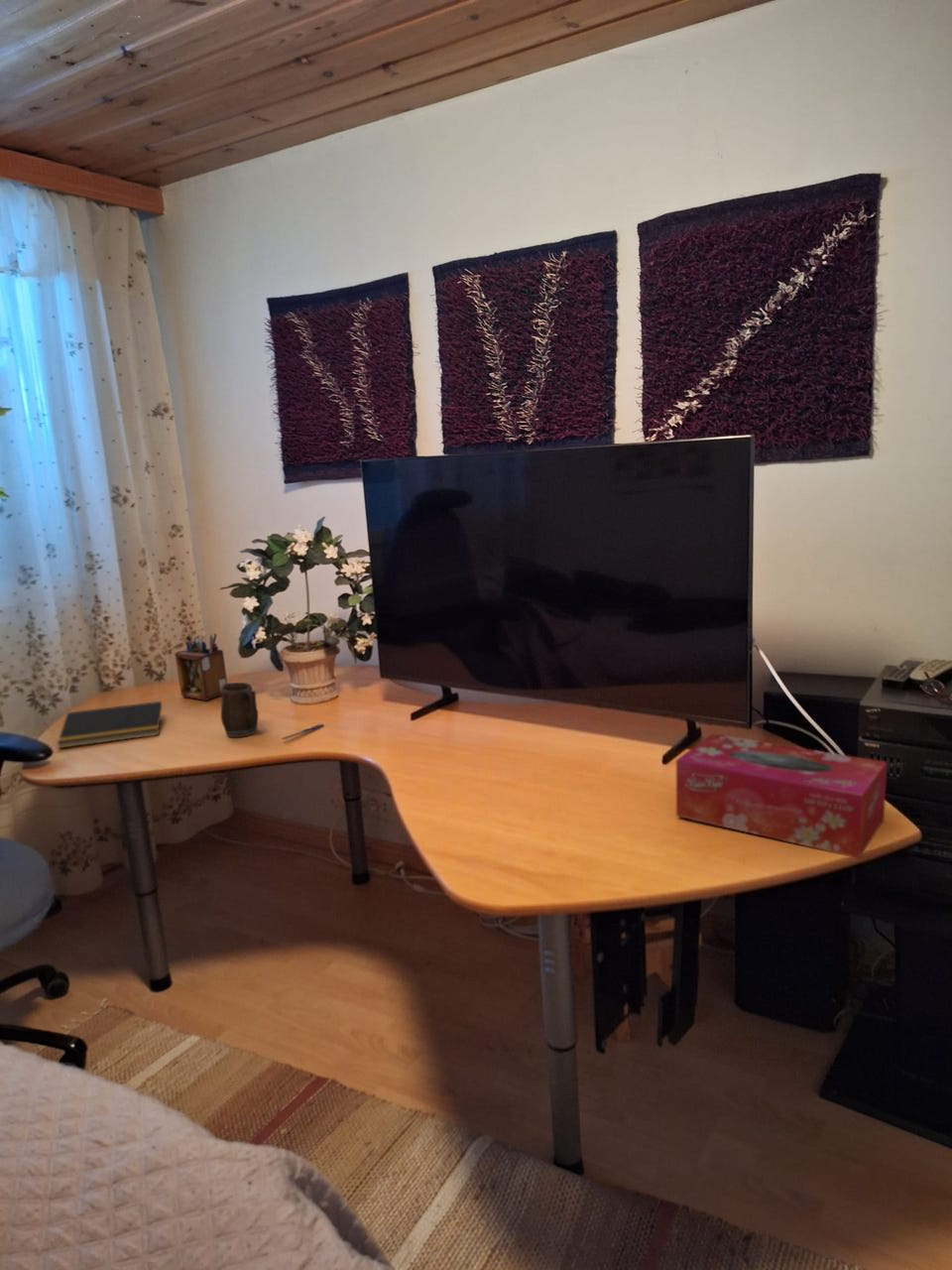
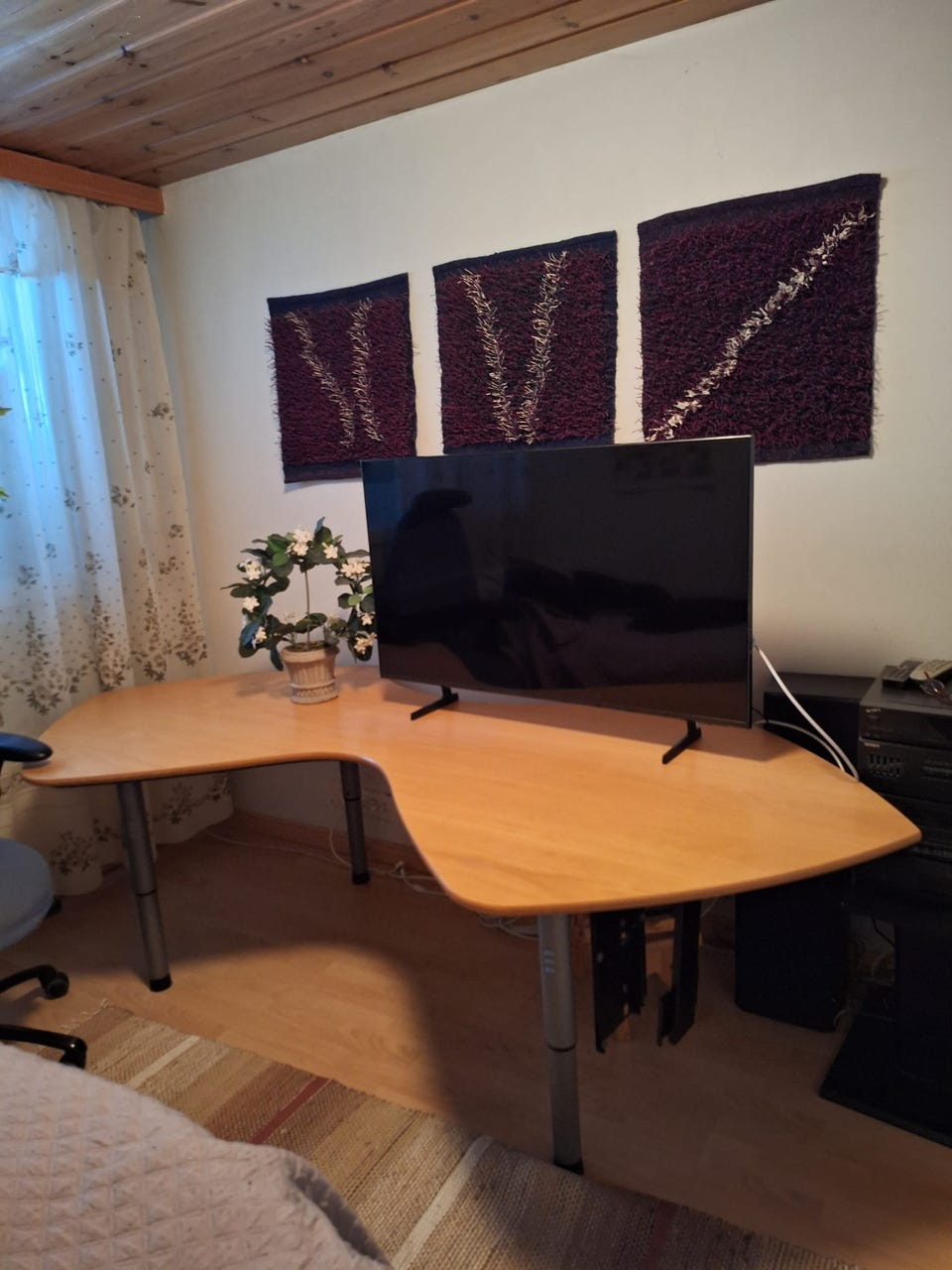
- desk organizer (200, 665)
- tissue box (778, 790)
- mug (241, 709)
- notepad (112, 723)
- pen (302, 731)
